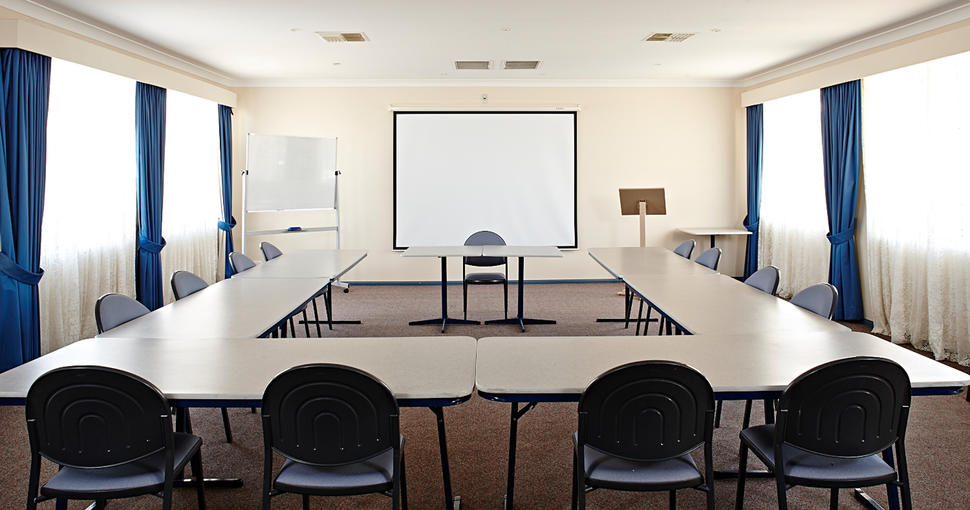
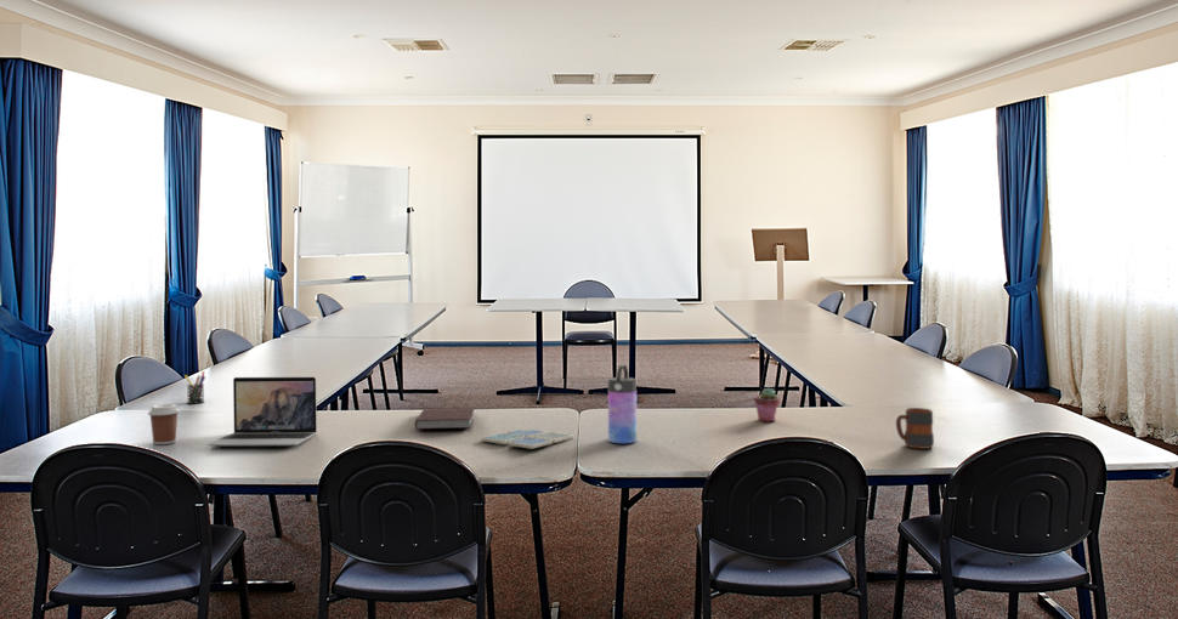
+ water bottle (622, 402)
+ mug (913, 427)
+ coffee cup (164, 424)
+ notebook (446, 418)
+ potted succulent (766, 403)
+ pen holder (197, 386)
+ drink coaster (527, 437)
+ laptop (264, 410)
